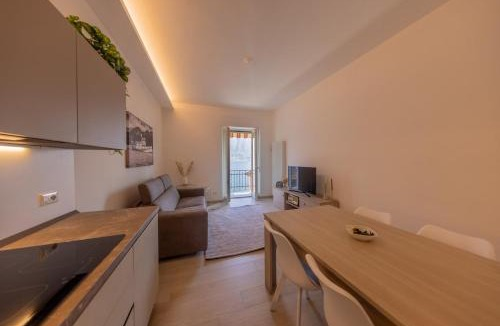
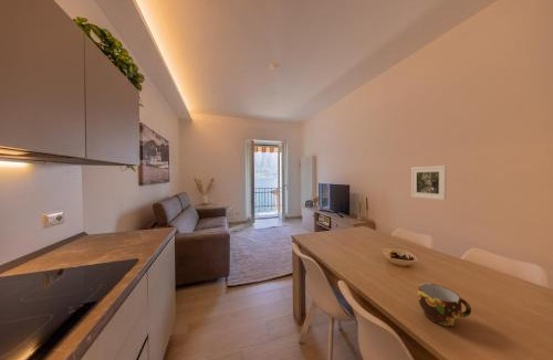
+ cup (440, 305)
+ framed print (427, 182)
